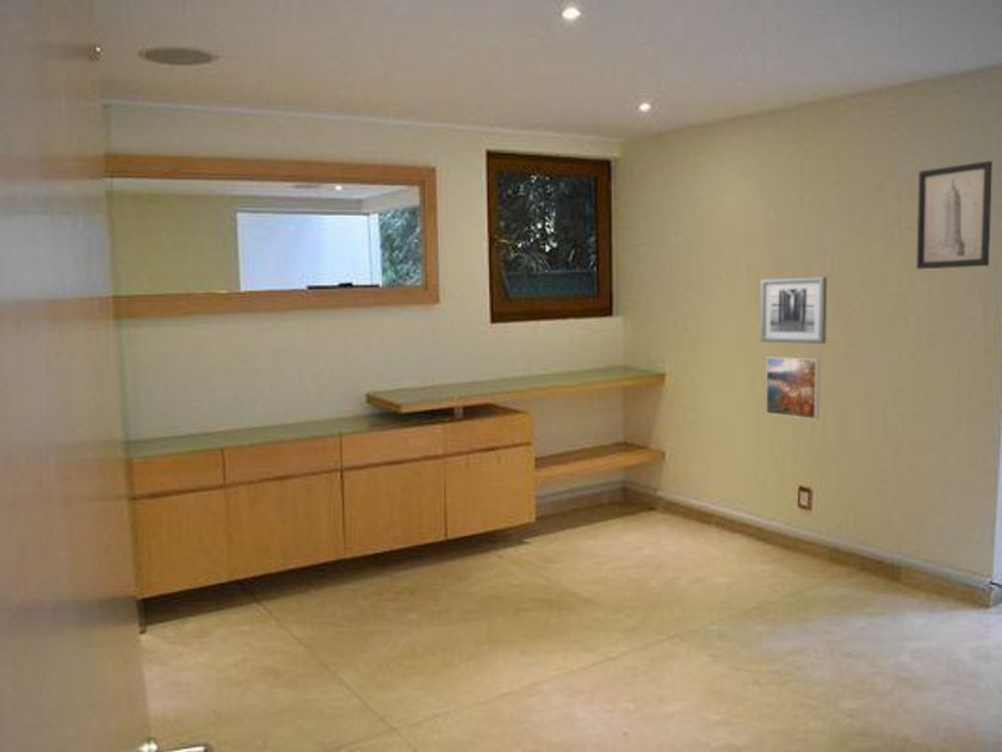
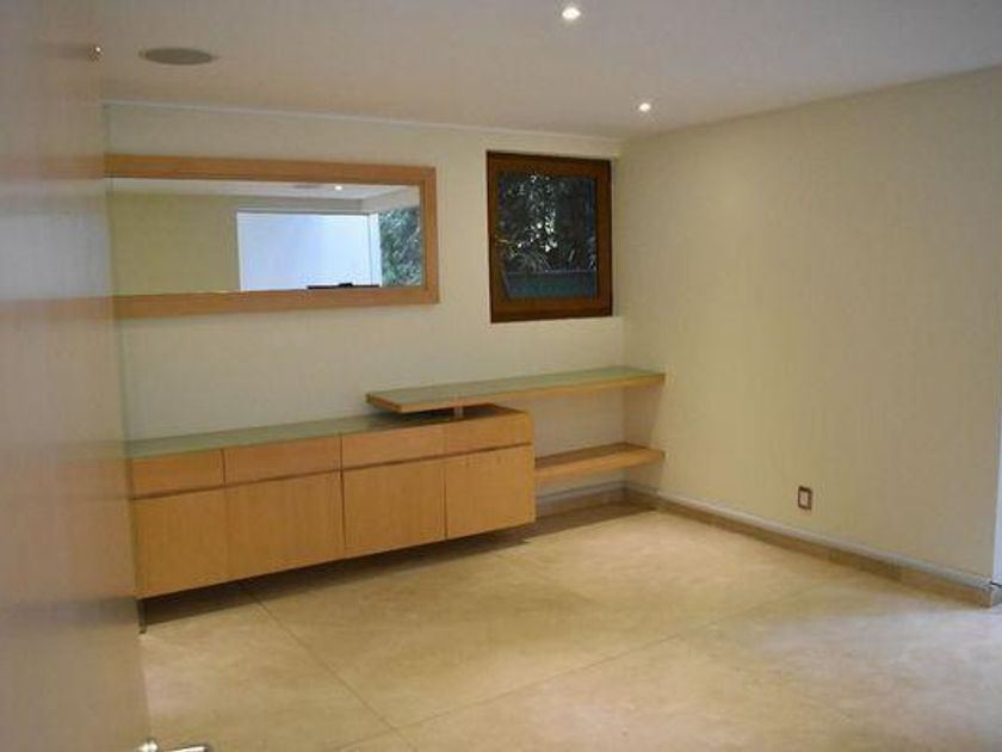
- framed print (792, 387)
- wall art (792, 310)
- wall art (952, 216)
